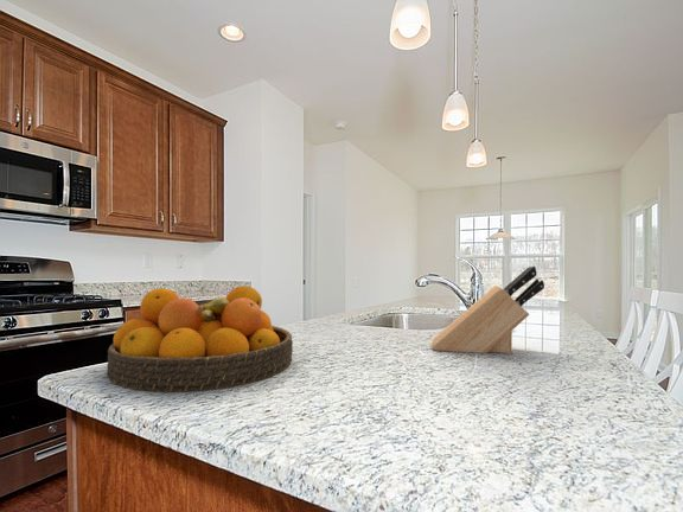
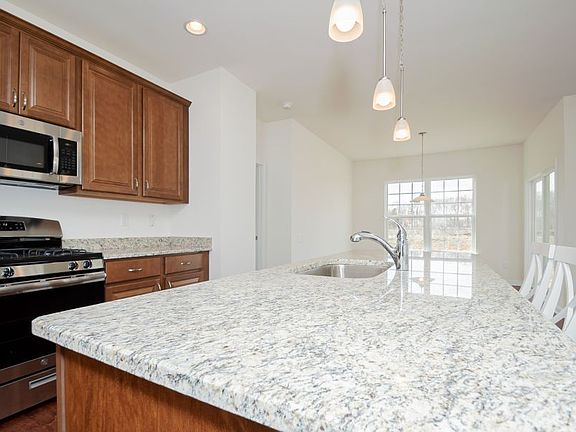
- knife block (485, 307)
- fruit bowl (206, 326)
